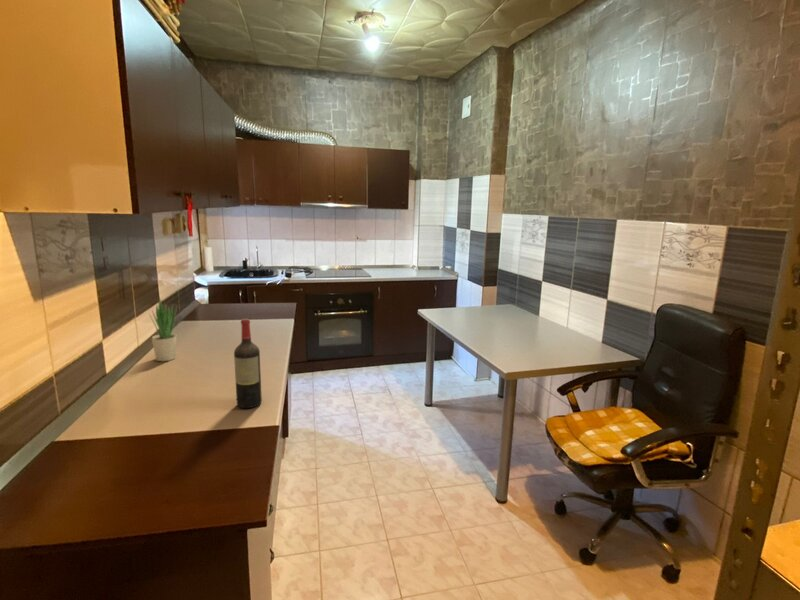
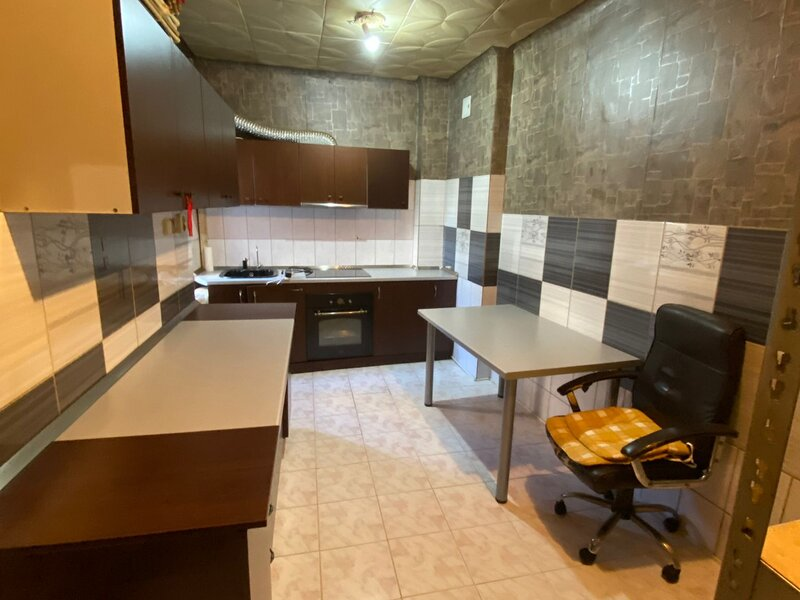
- potted plant (165, 327)
- wine bottle (247, 362)
